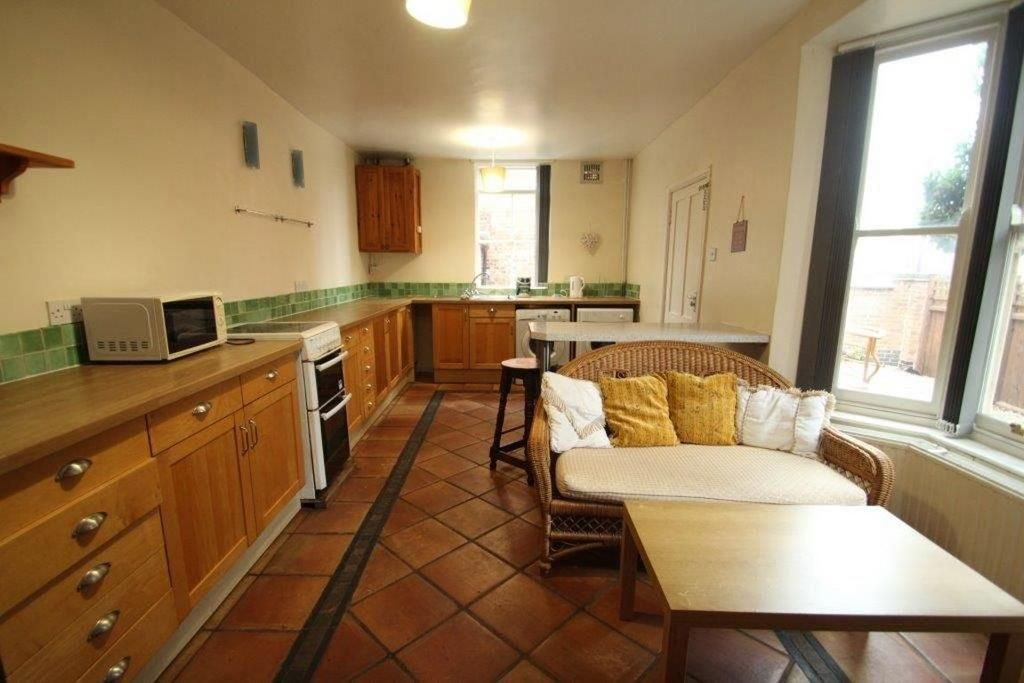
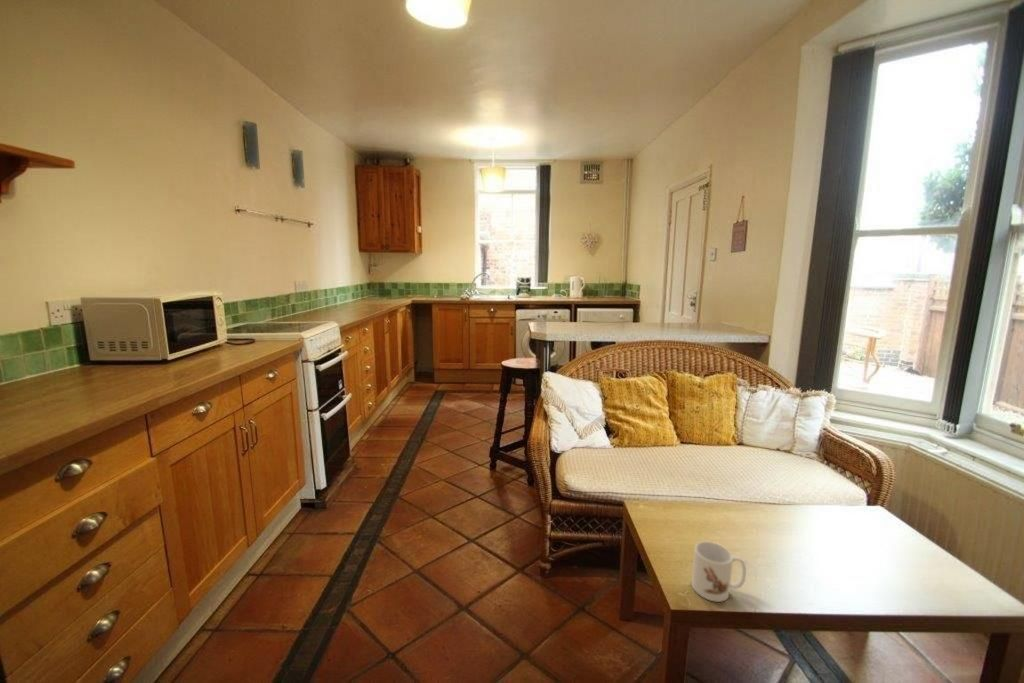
+ mug (719, 571)
